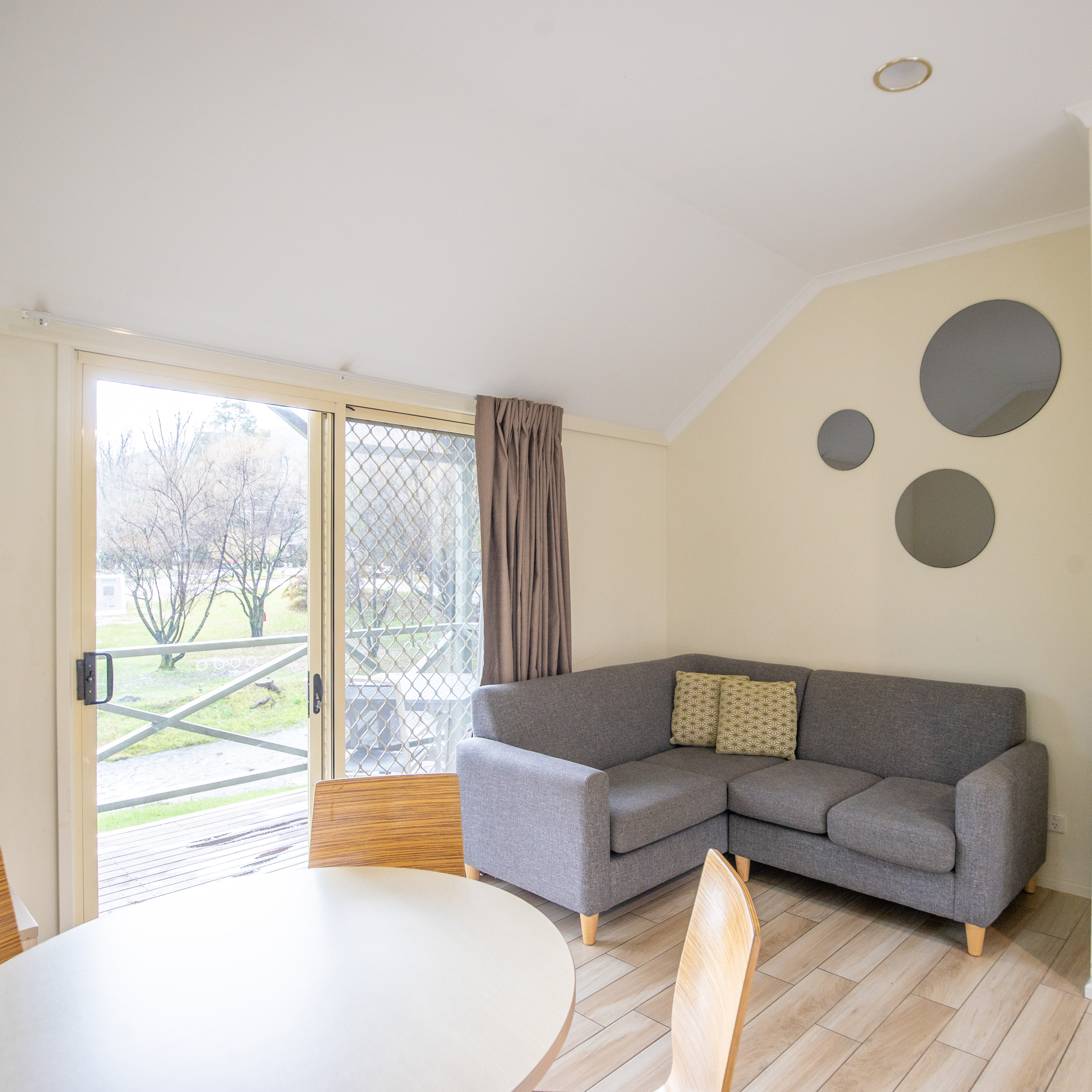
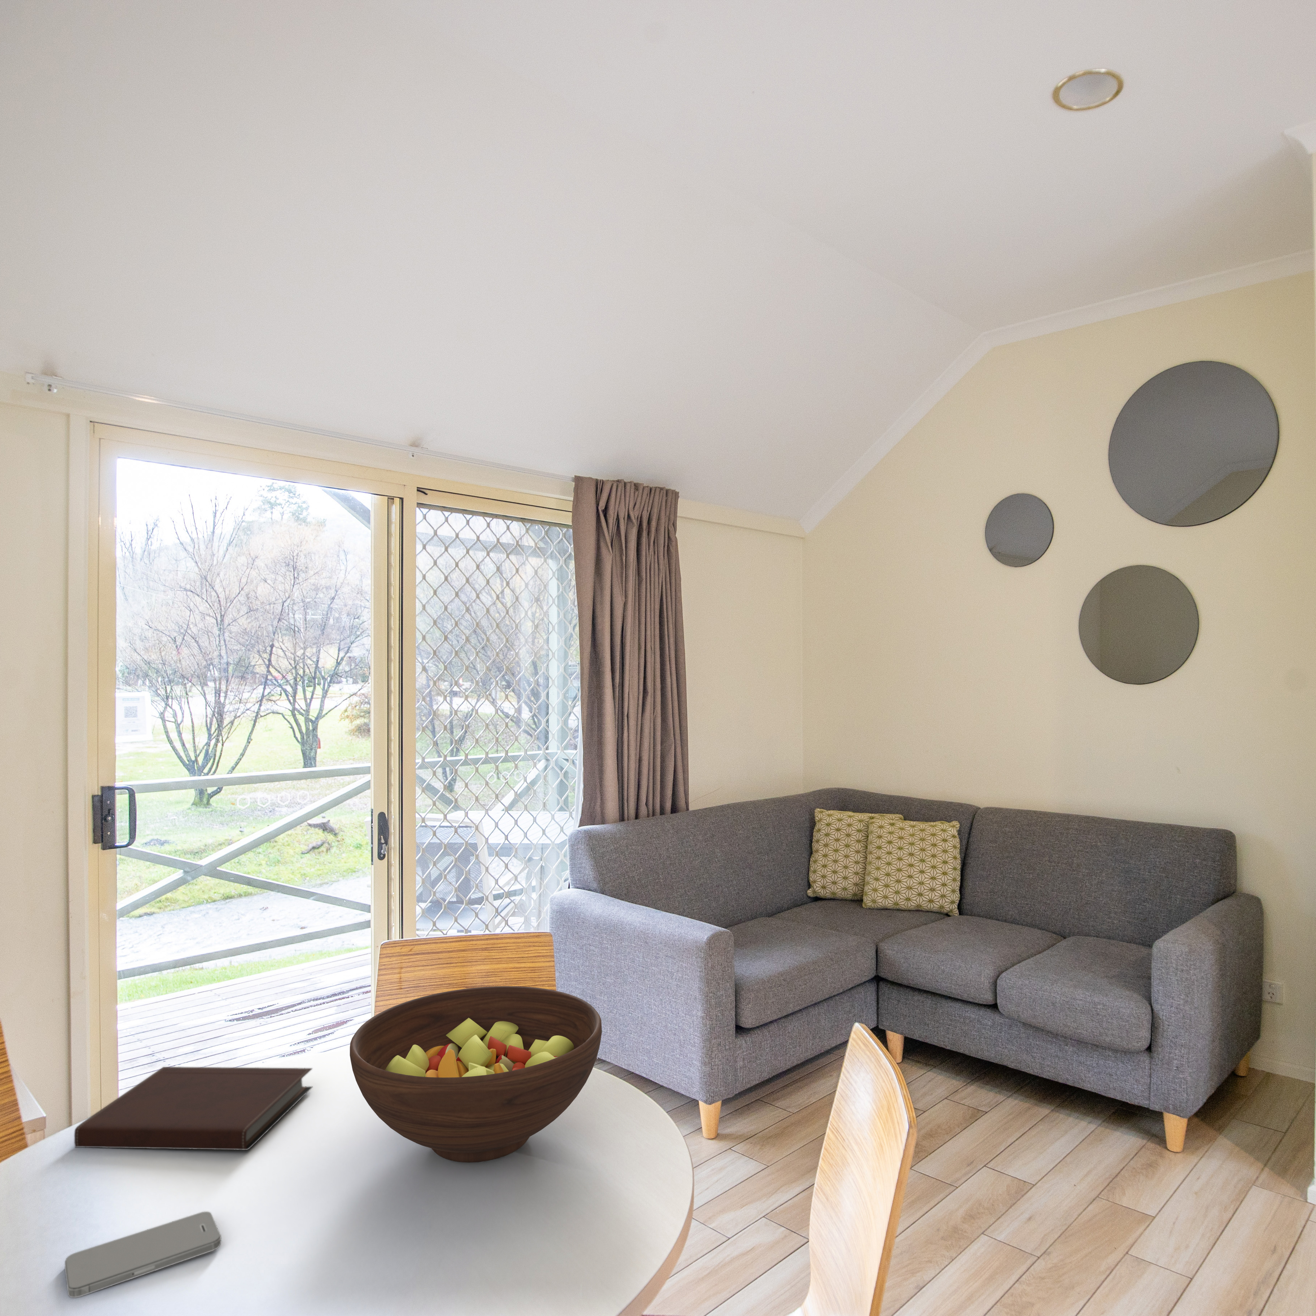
+ notebook (201, 1106)
+ smartphone (145, 1251)
+ fruit bowl (480, 1083)
